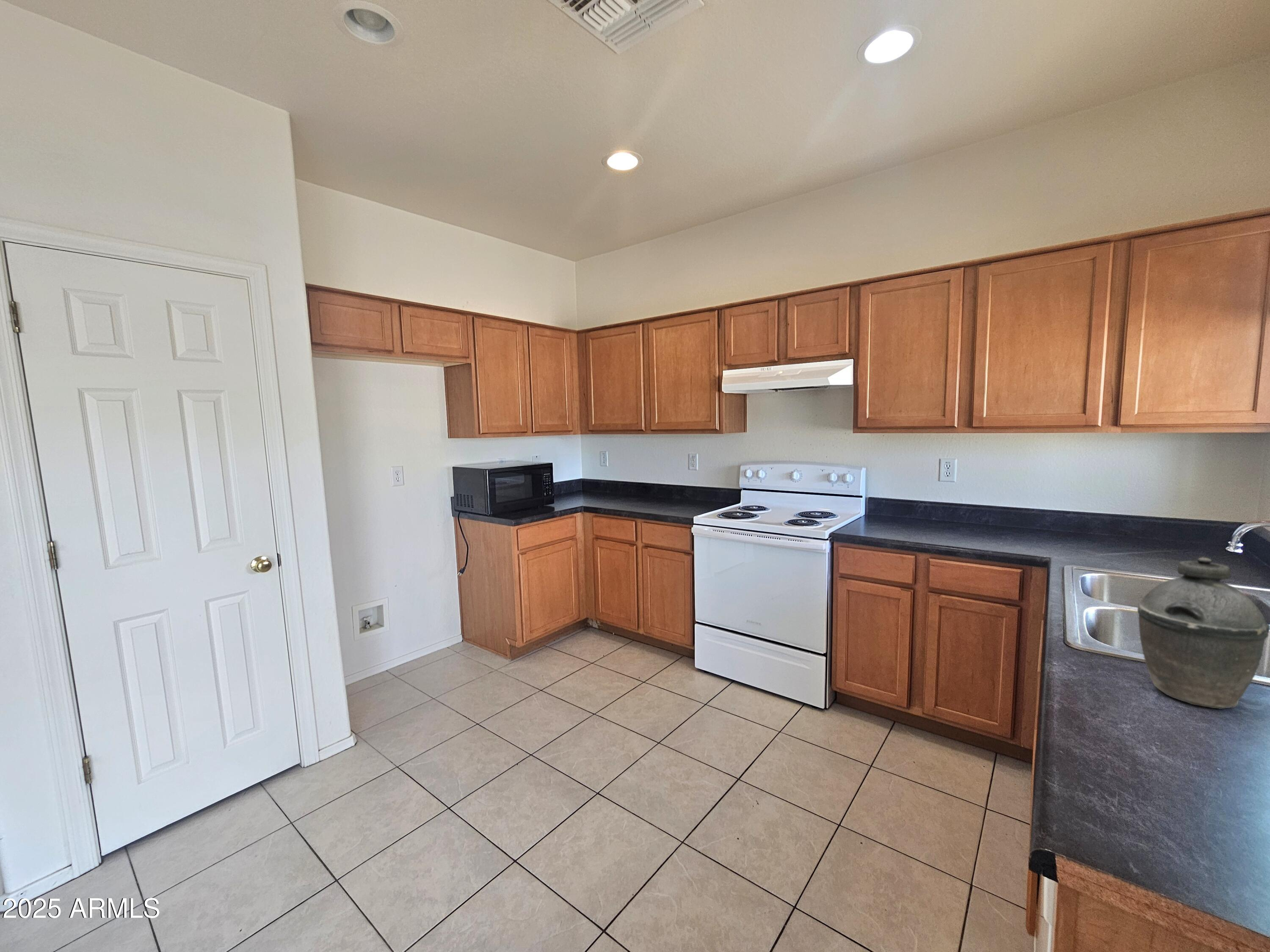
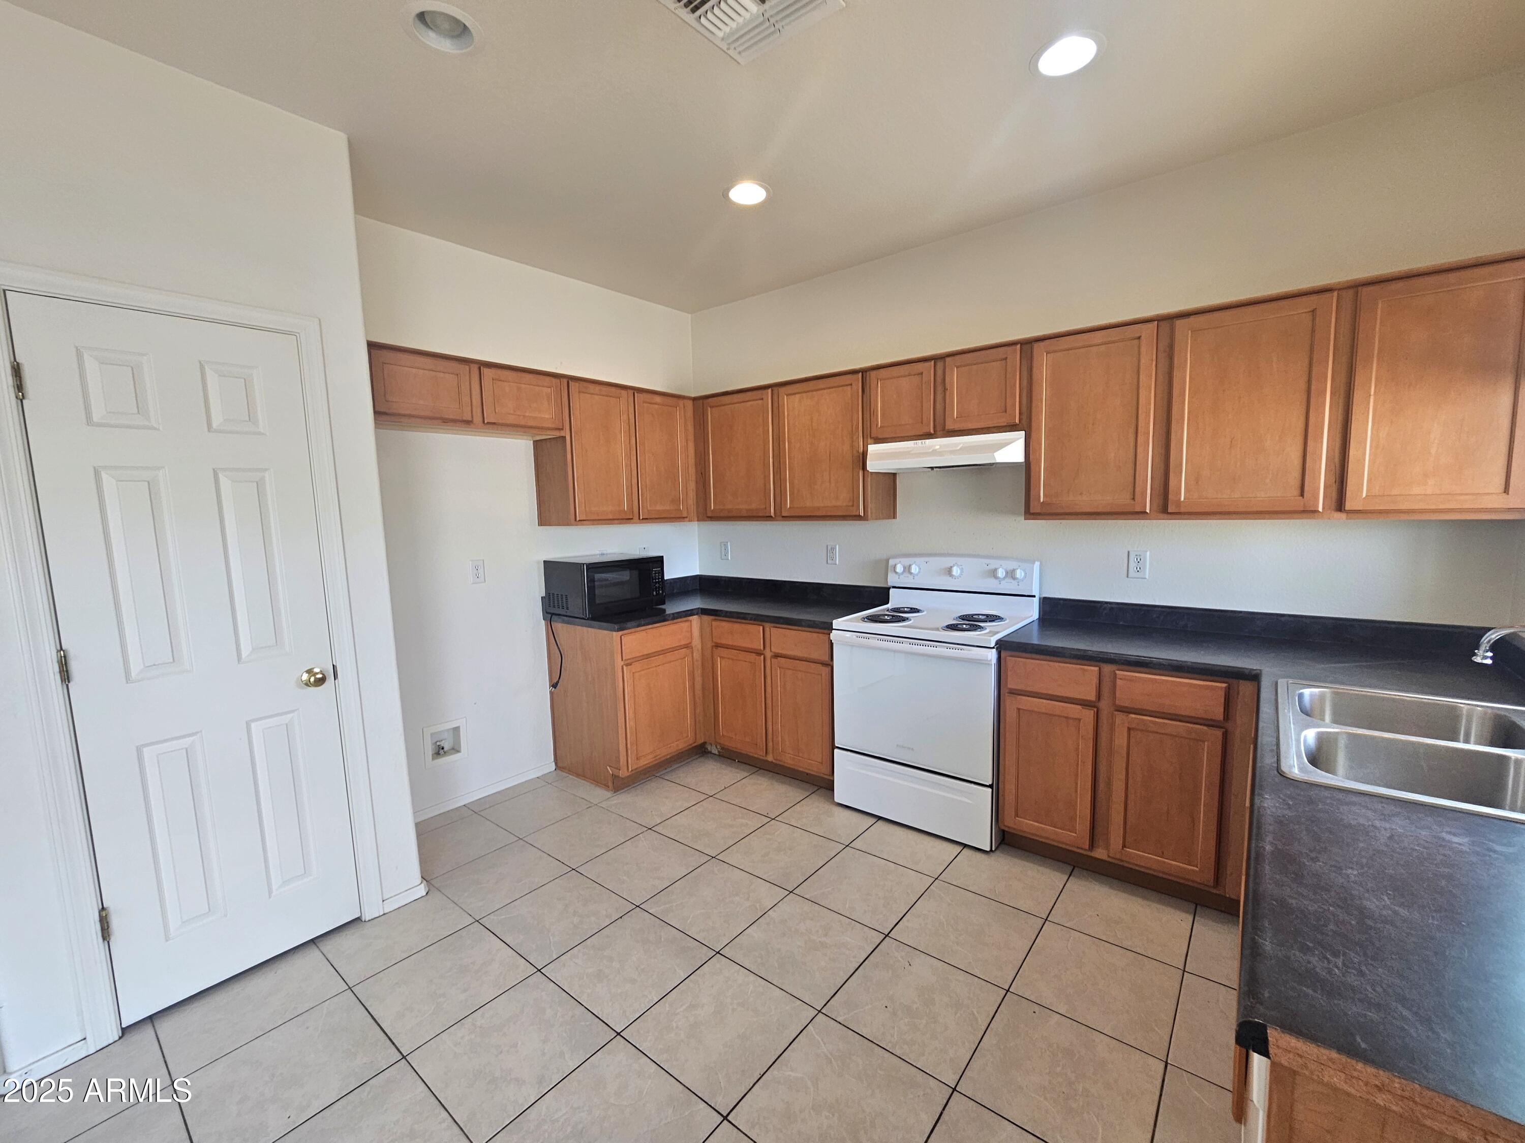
- kettle (1198, 627)
